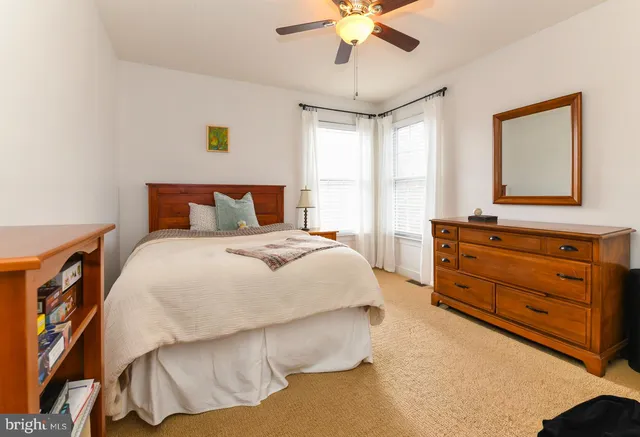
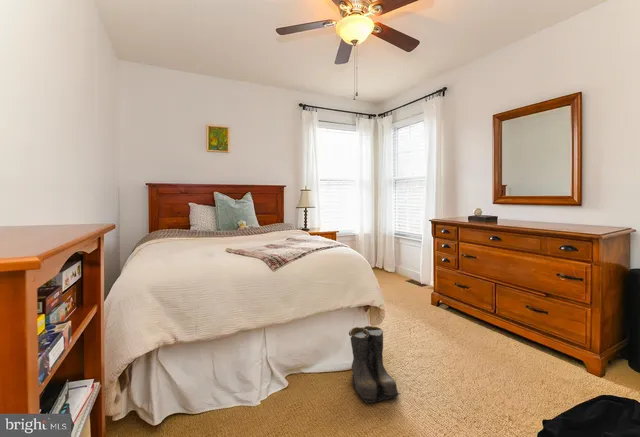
+ boots (371, 360)
